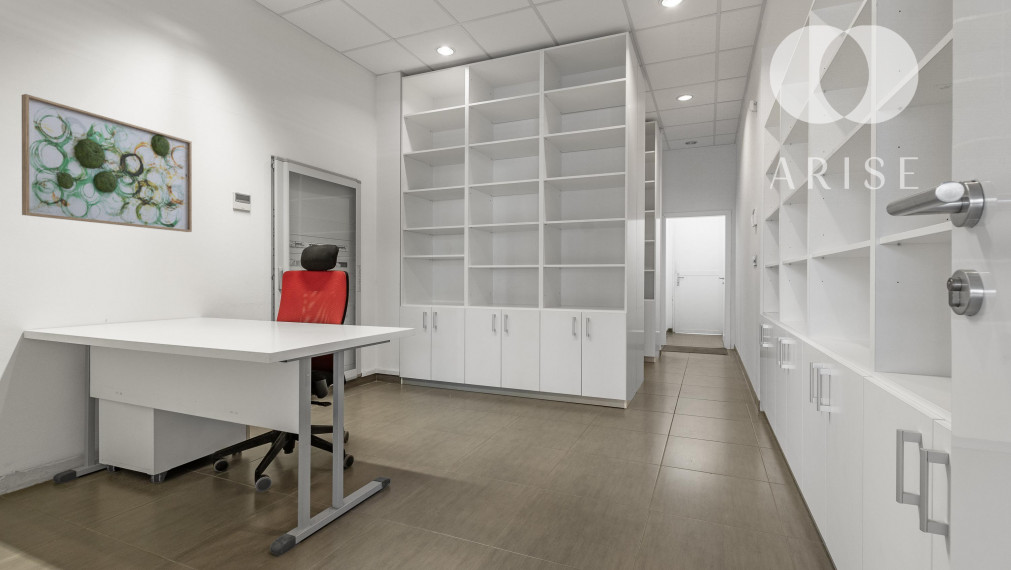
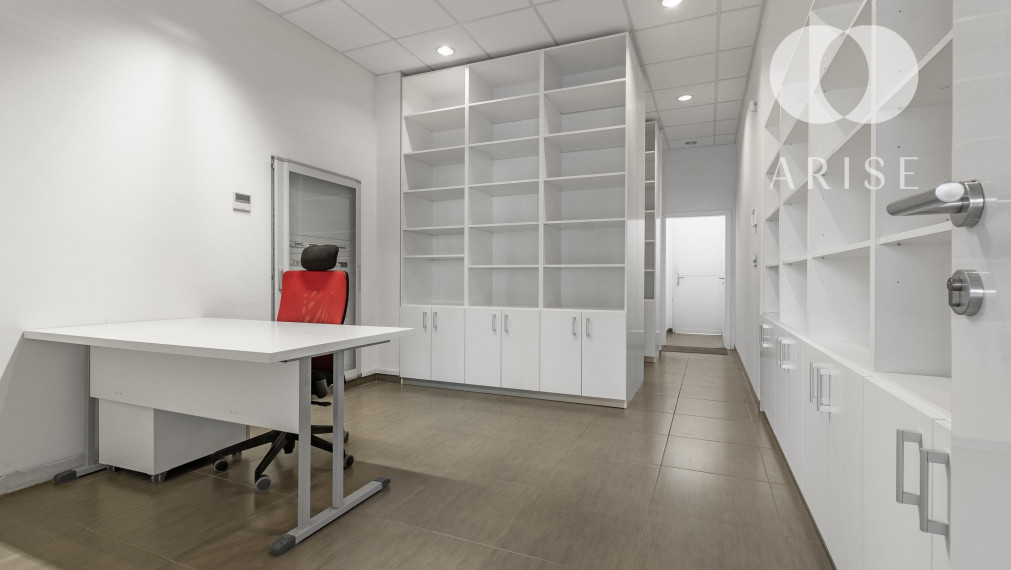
- wall art (119, 172)
